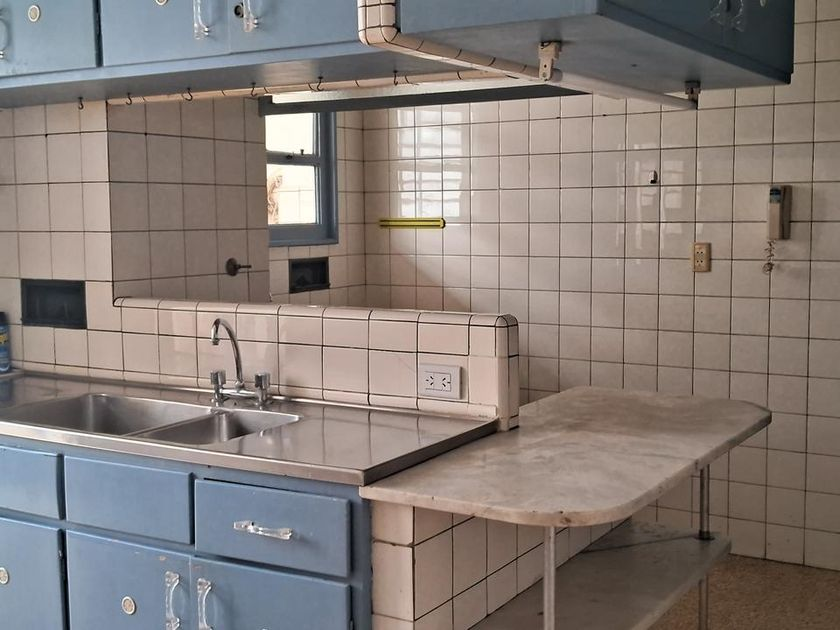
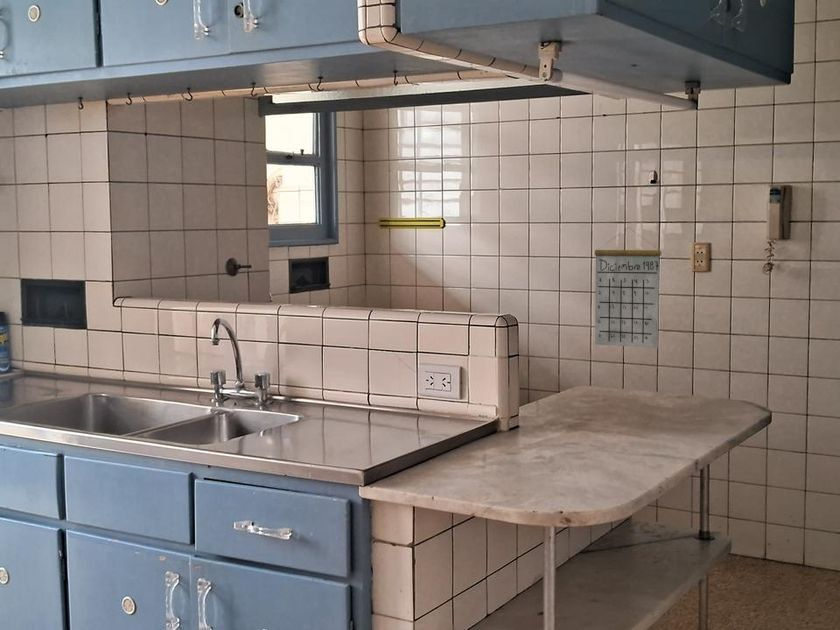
+ calendar (626, 287)
